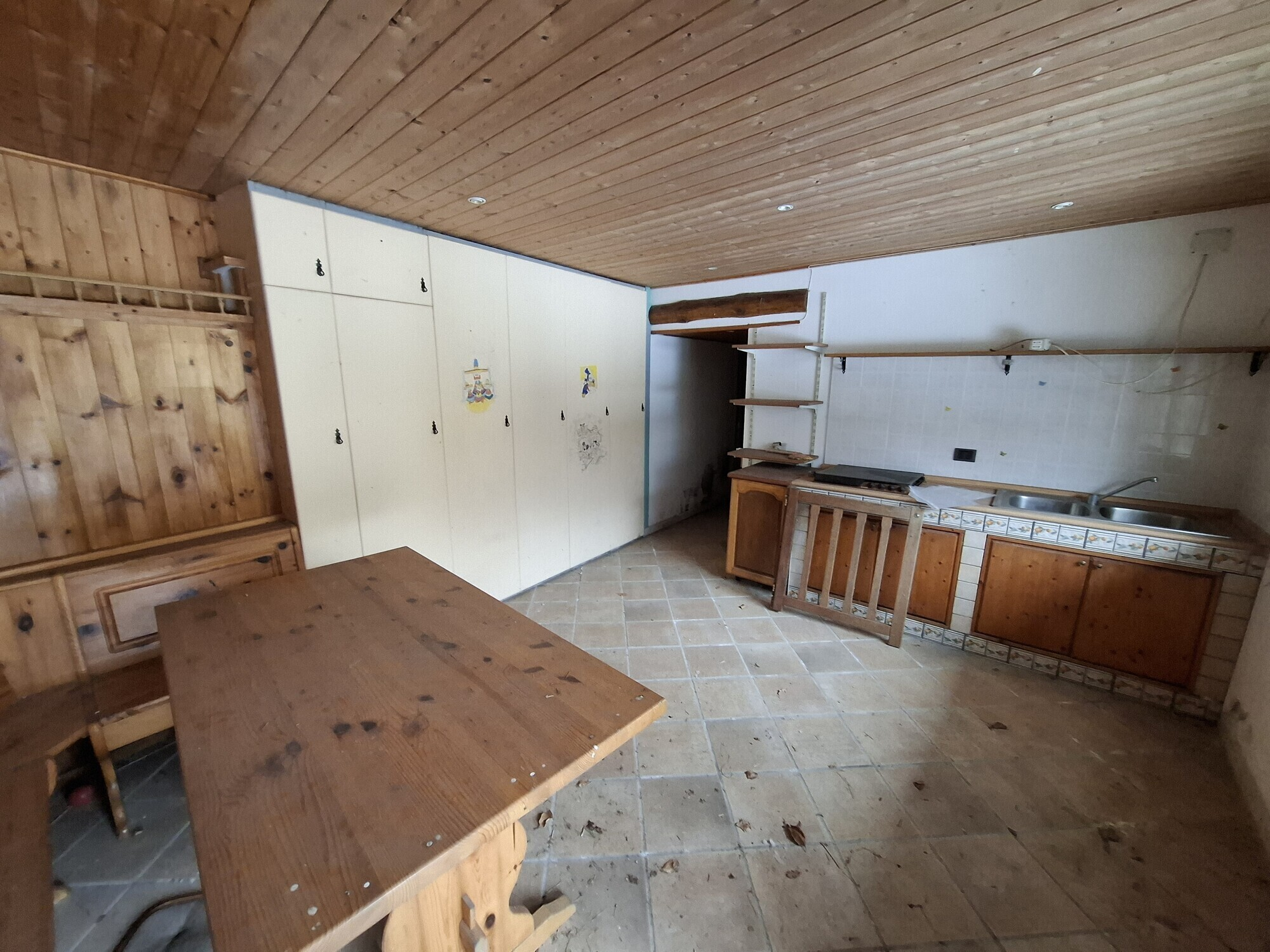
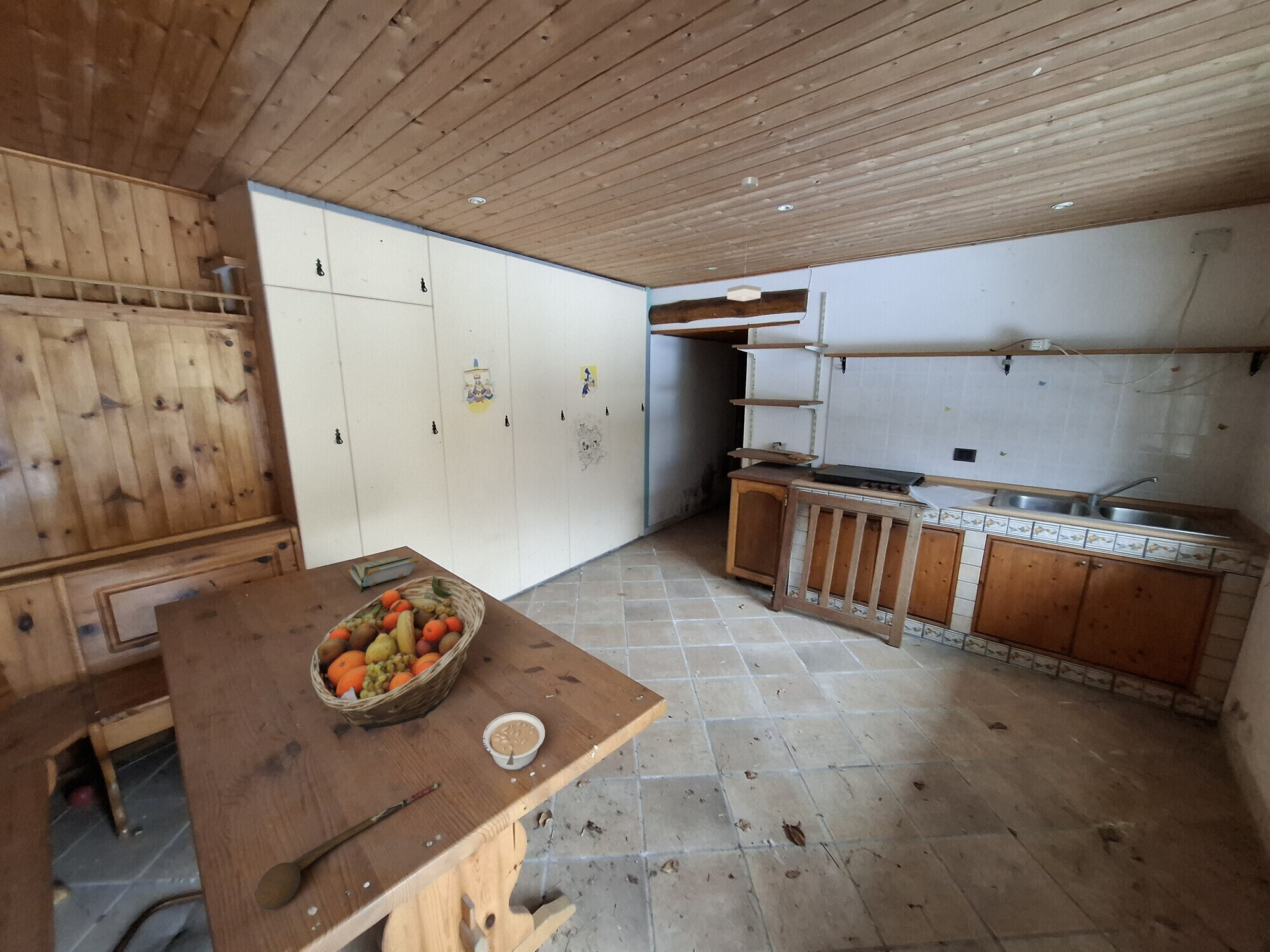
+ fruit basket (402, 644)
+ legume (516, 743)
+ spoon (359, 830)
+ pendant lamp (746, 243)
+ book (381, 568)
